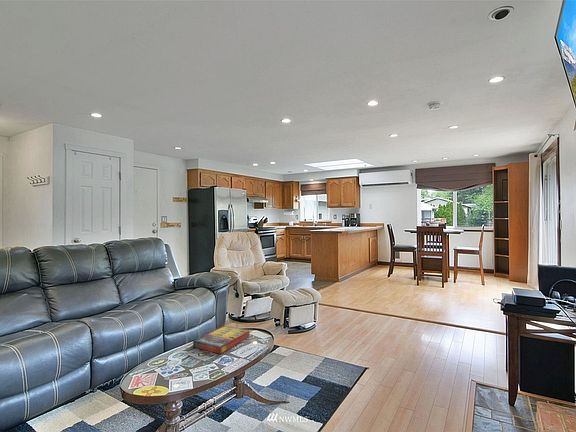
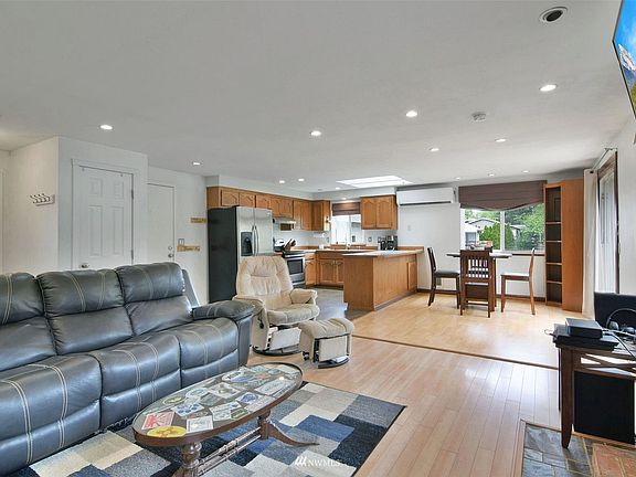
- game compilation box (222, 338)
